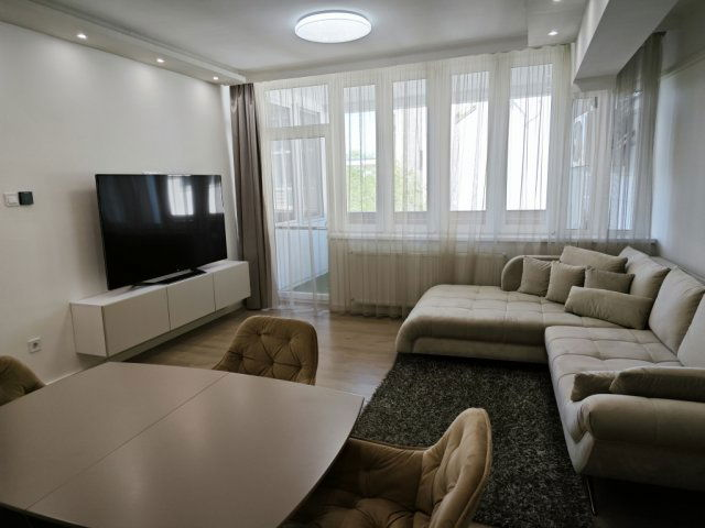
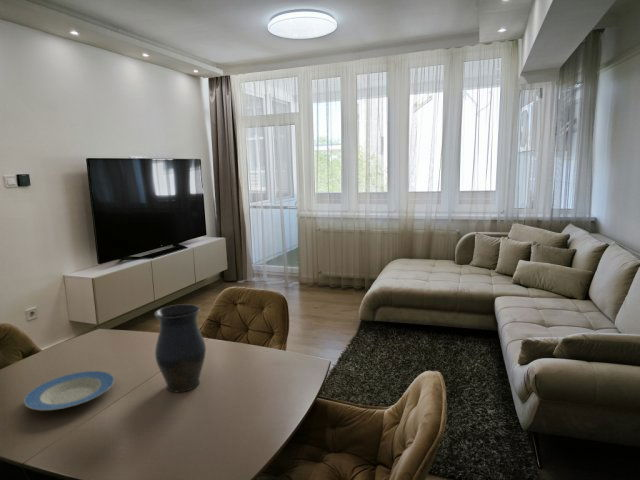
+ vase (180, 348)
+ plate (71, 393)
